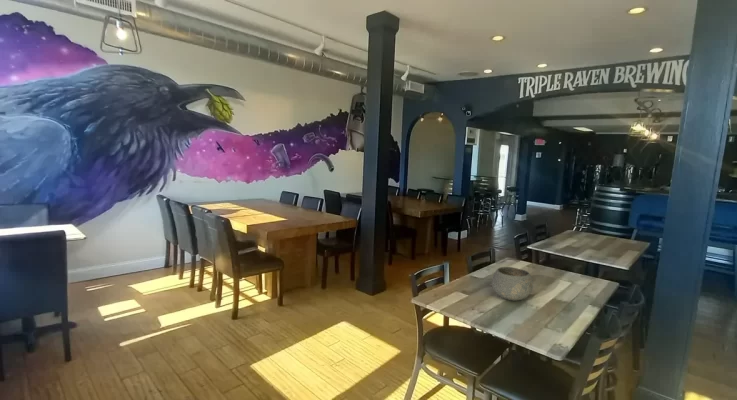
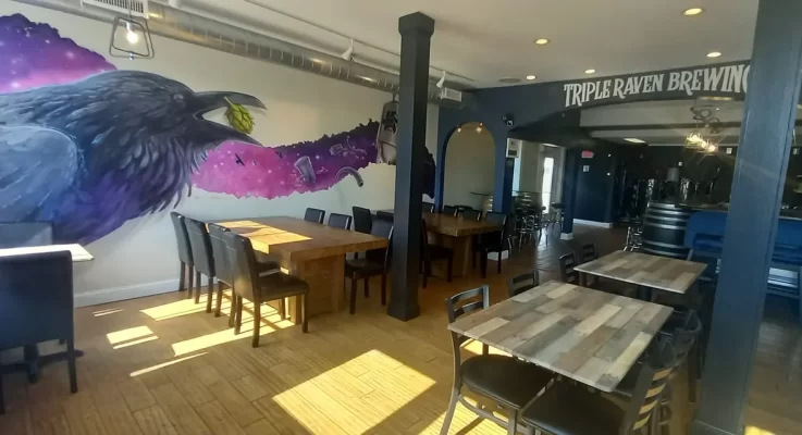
- bowl (511, 284)
